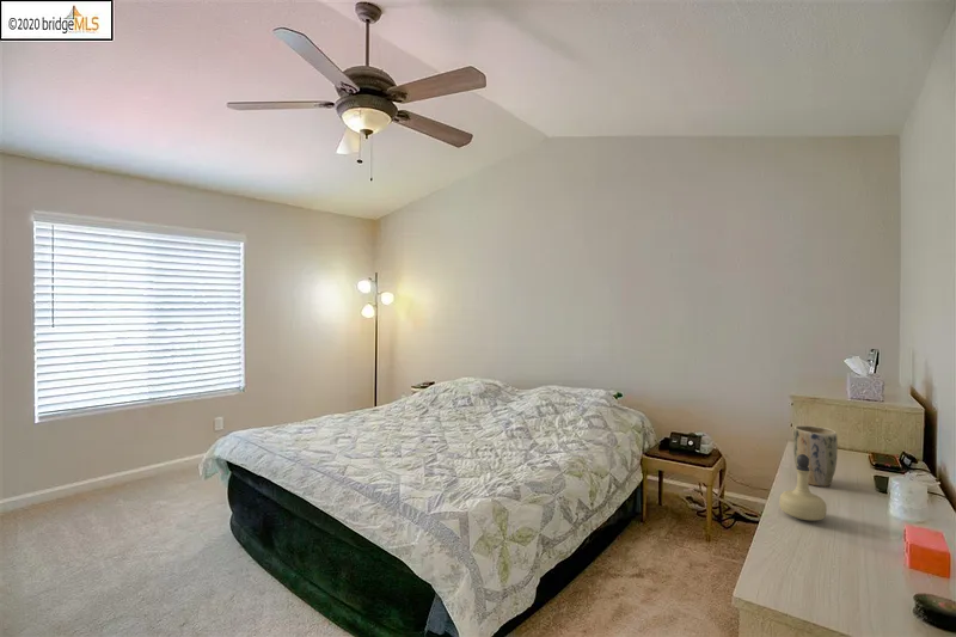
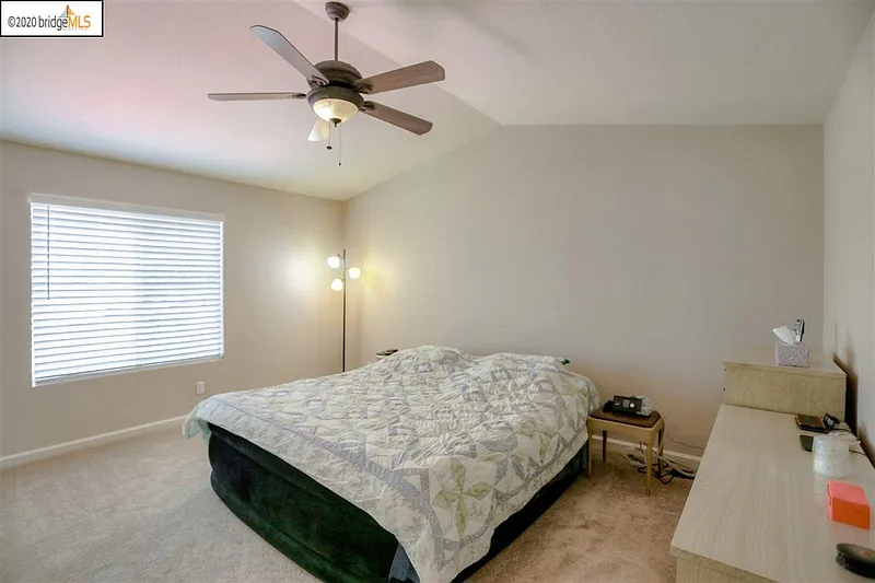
- plant pot (814, 455)
- perfume bottle (802, 485)
